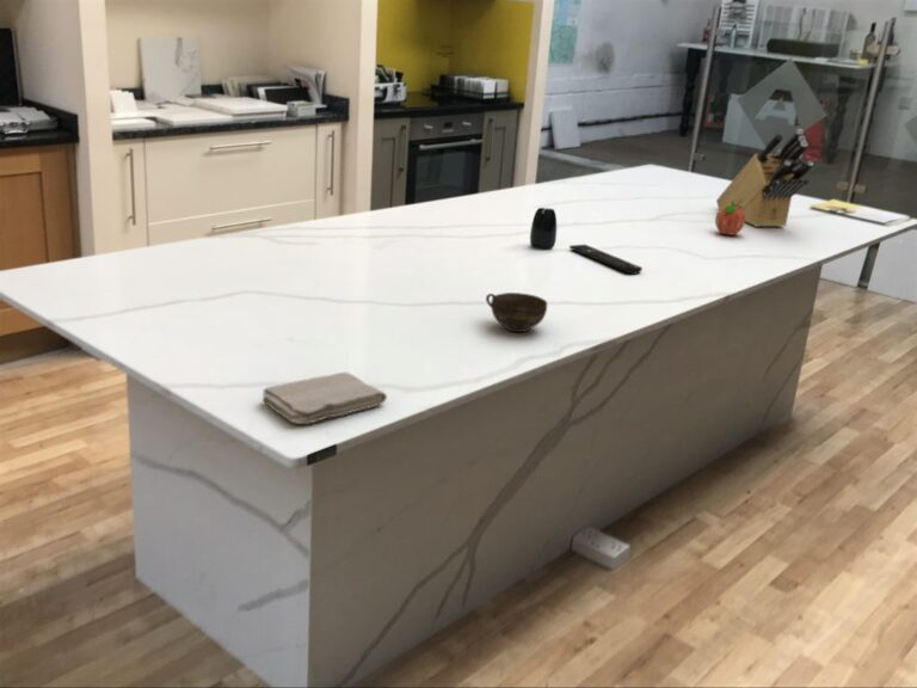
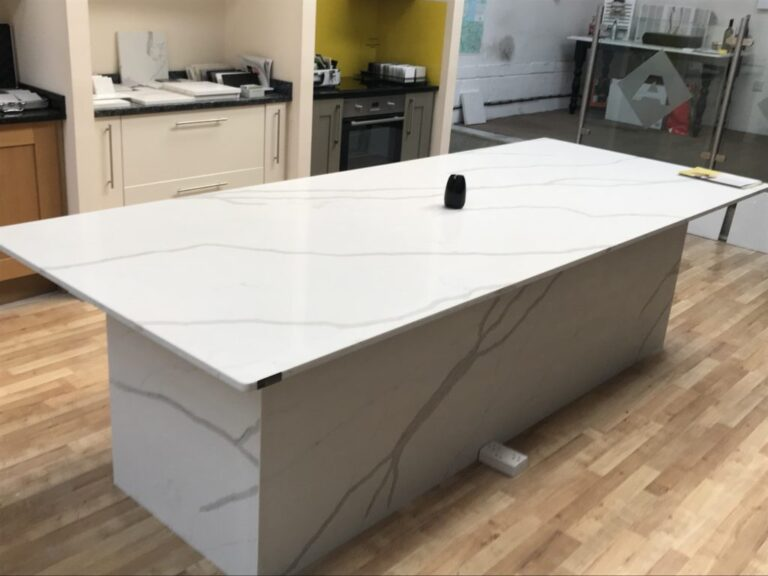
- washcloth (322, 395)
- cup (512, 313)
- fruit (730, 217)
- knife block (764, 173)
- remote control (604, 258)
